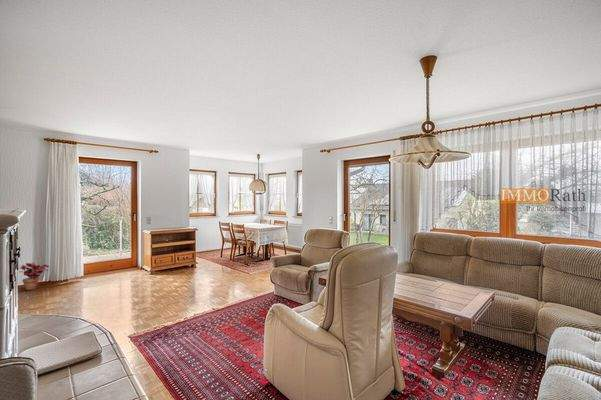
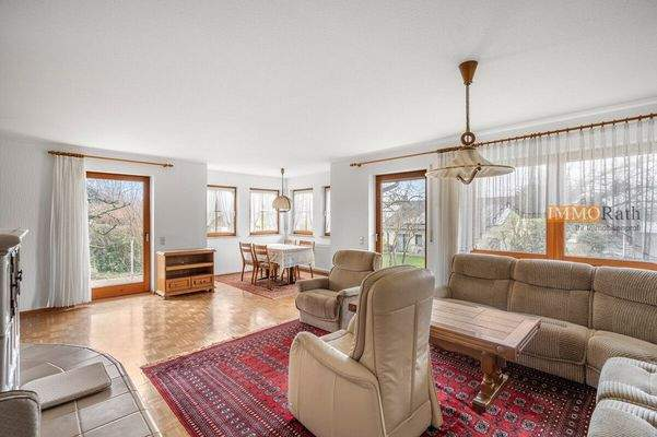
- potted plant (33, 275)
